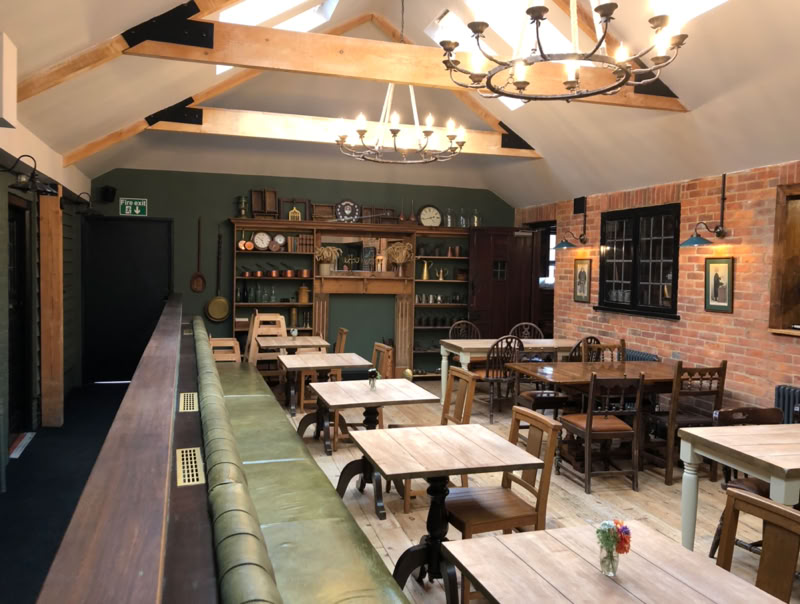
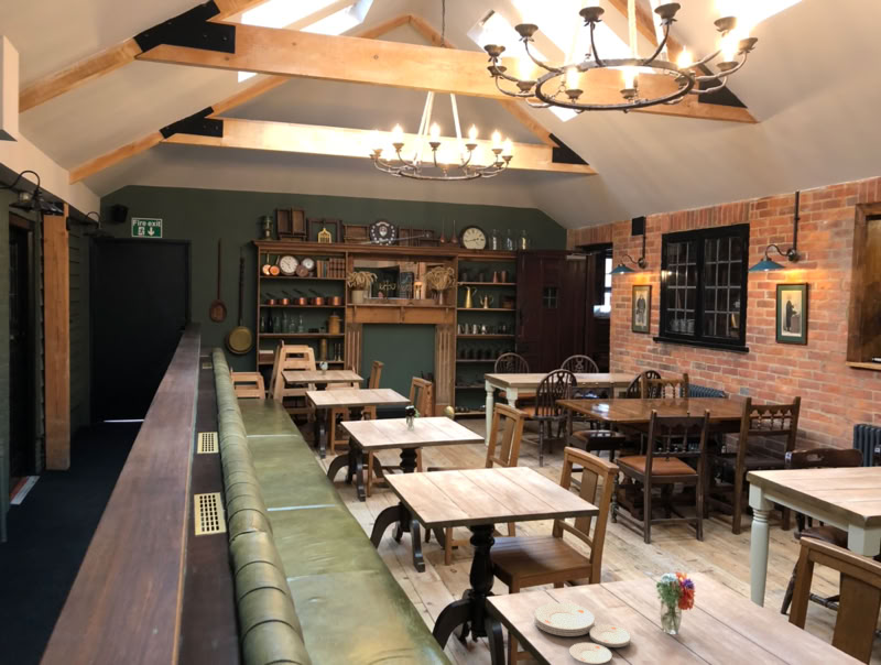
+ plate (574, 631)
